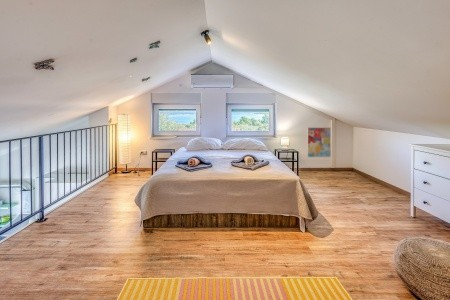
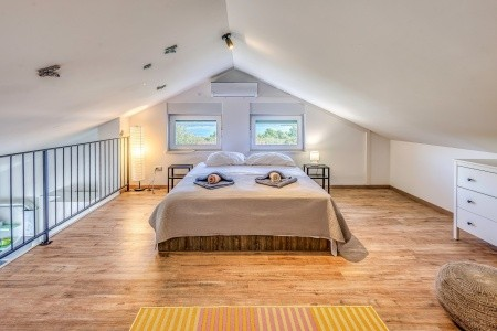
- wall art (318, 142)
